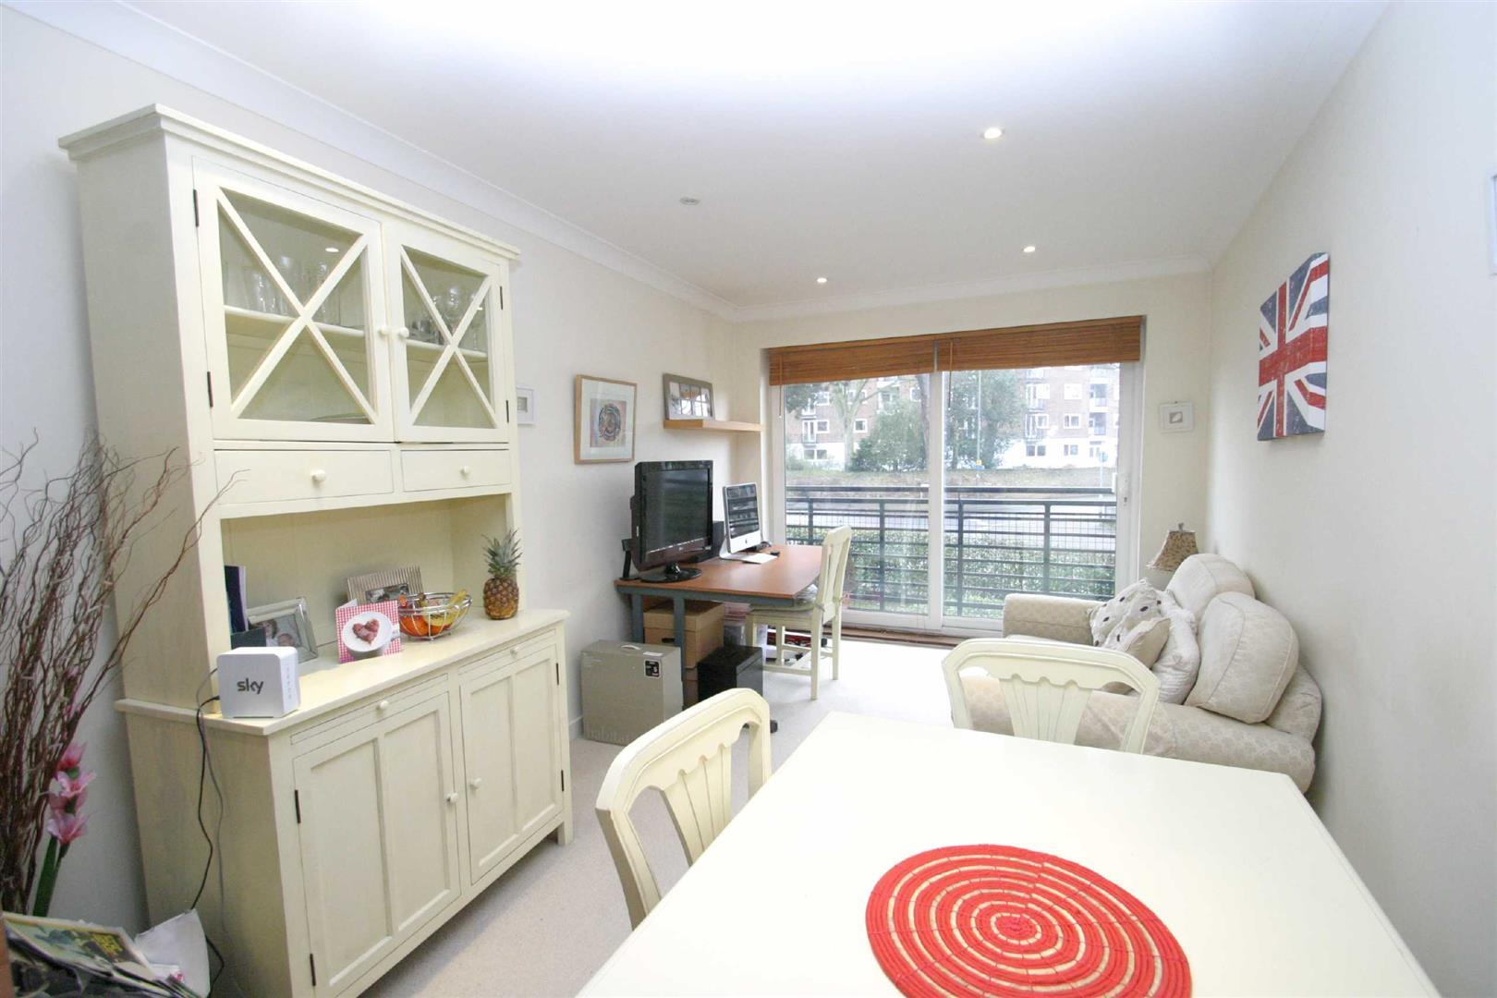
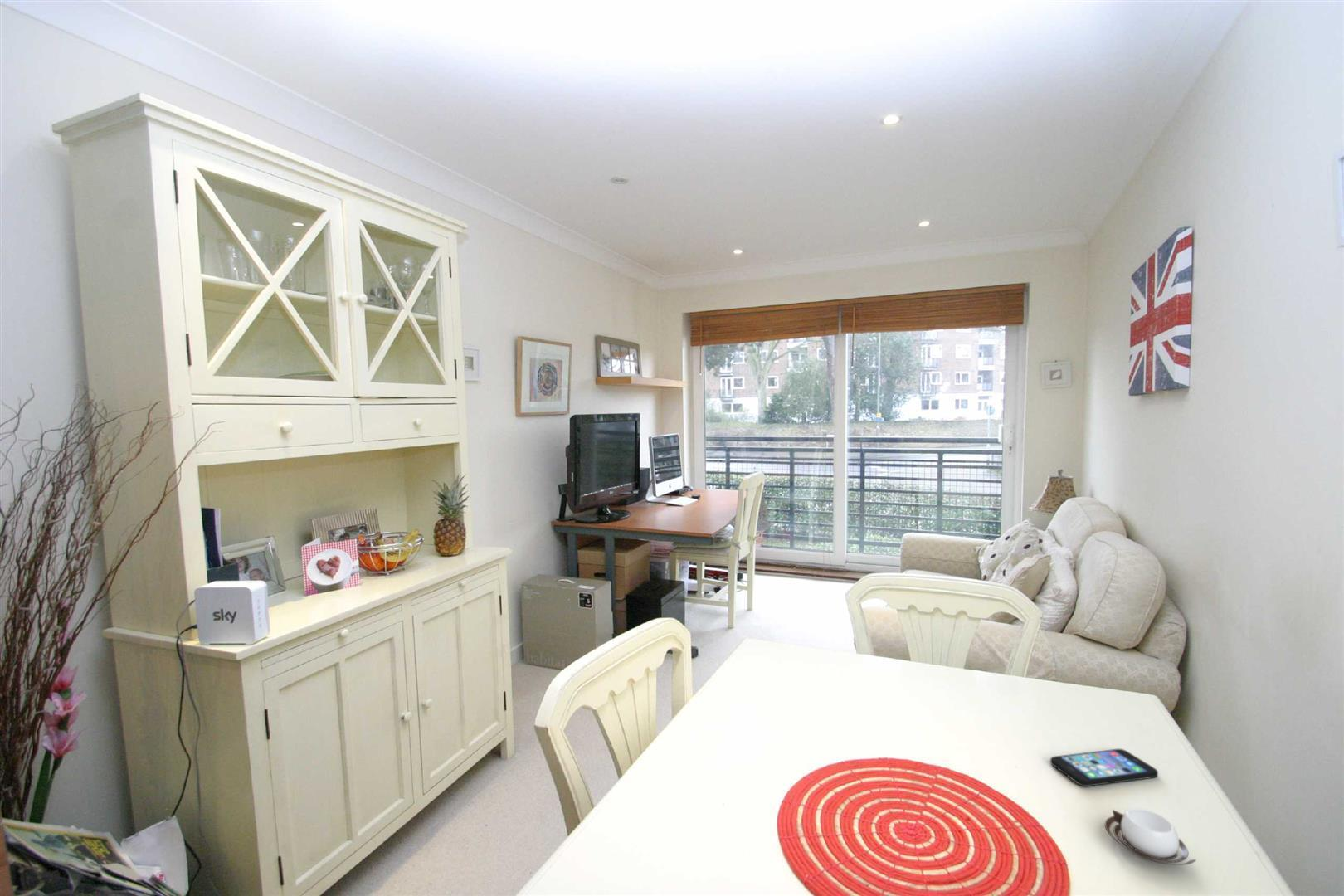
+ smartphone (1103, 767)
+ cup (1149, 835)
